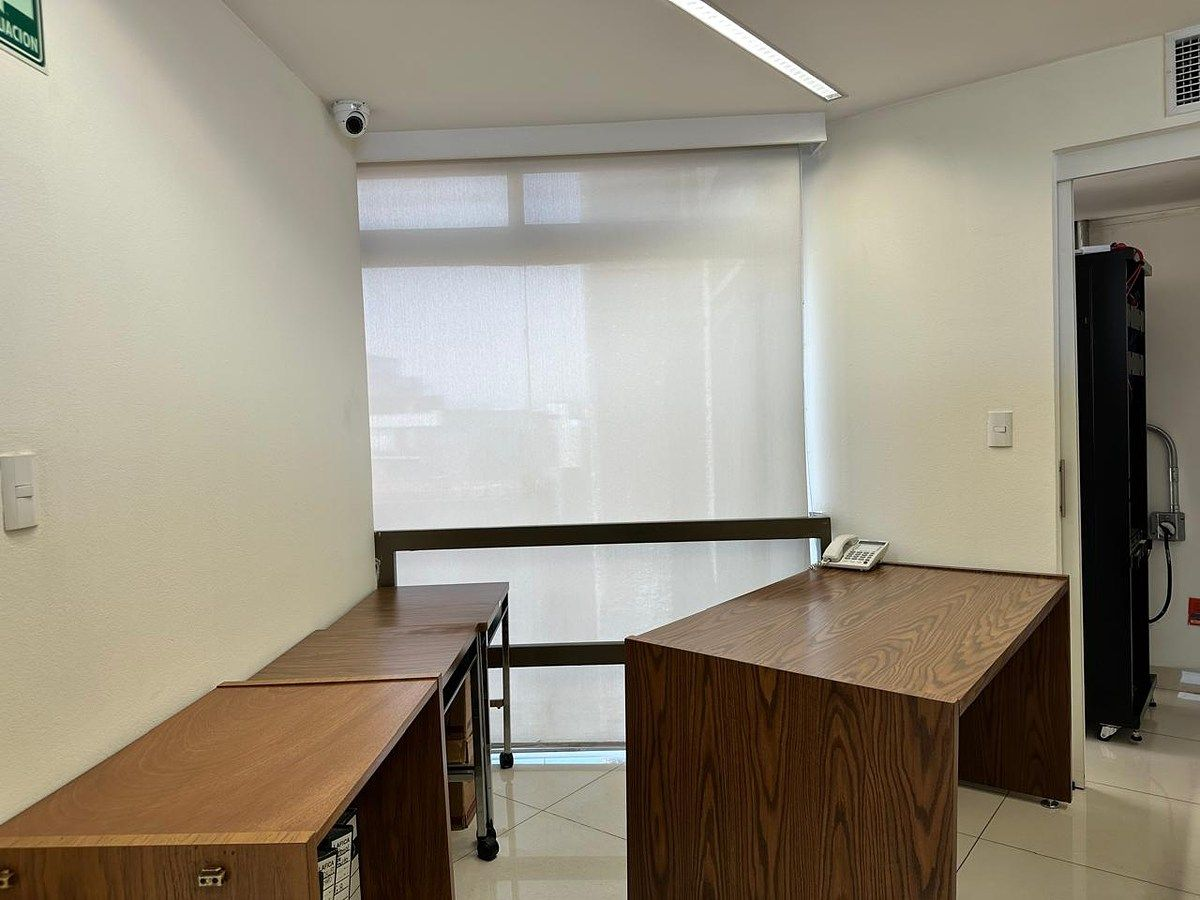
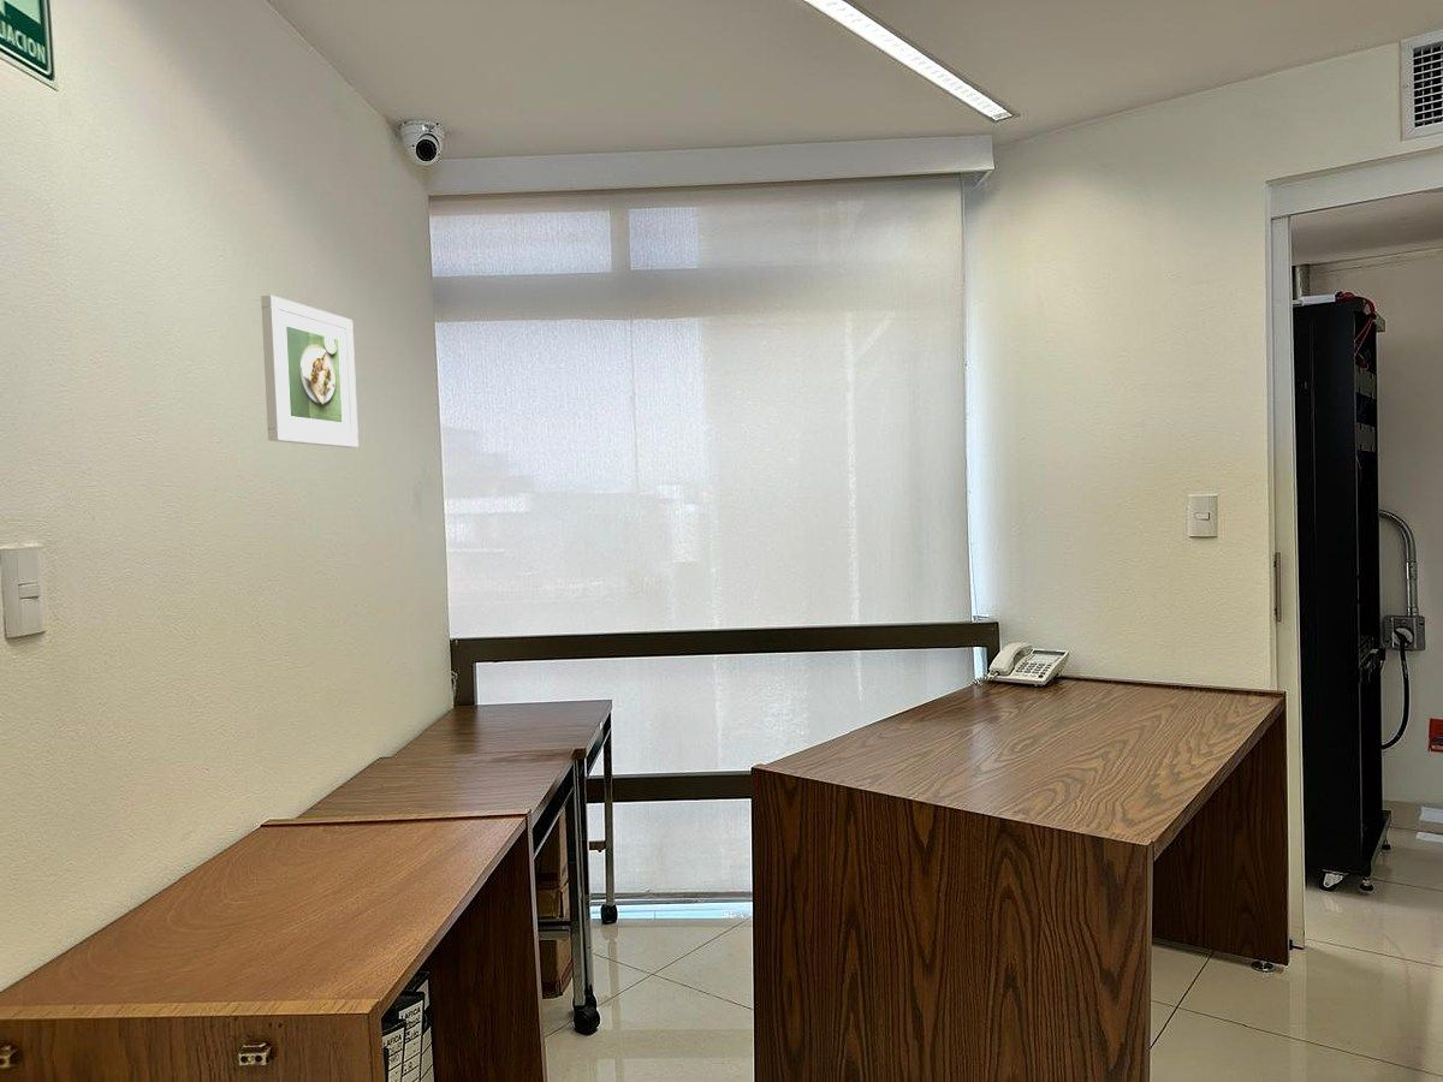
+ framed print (313, 376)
